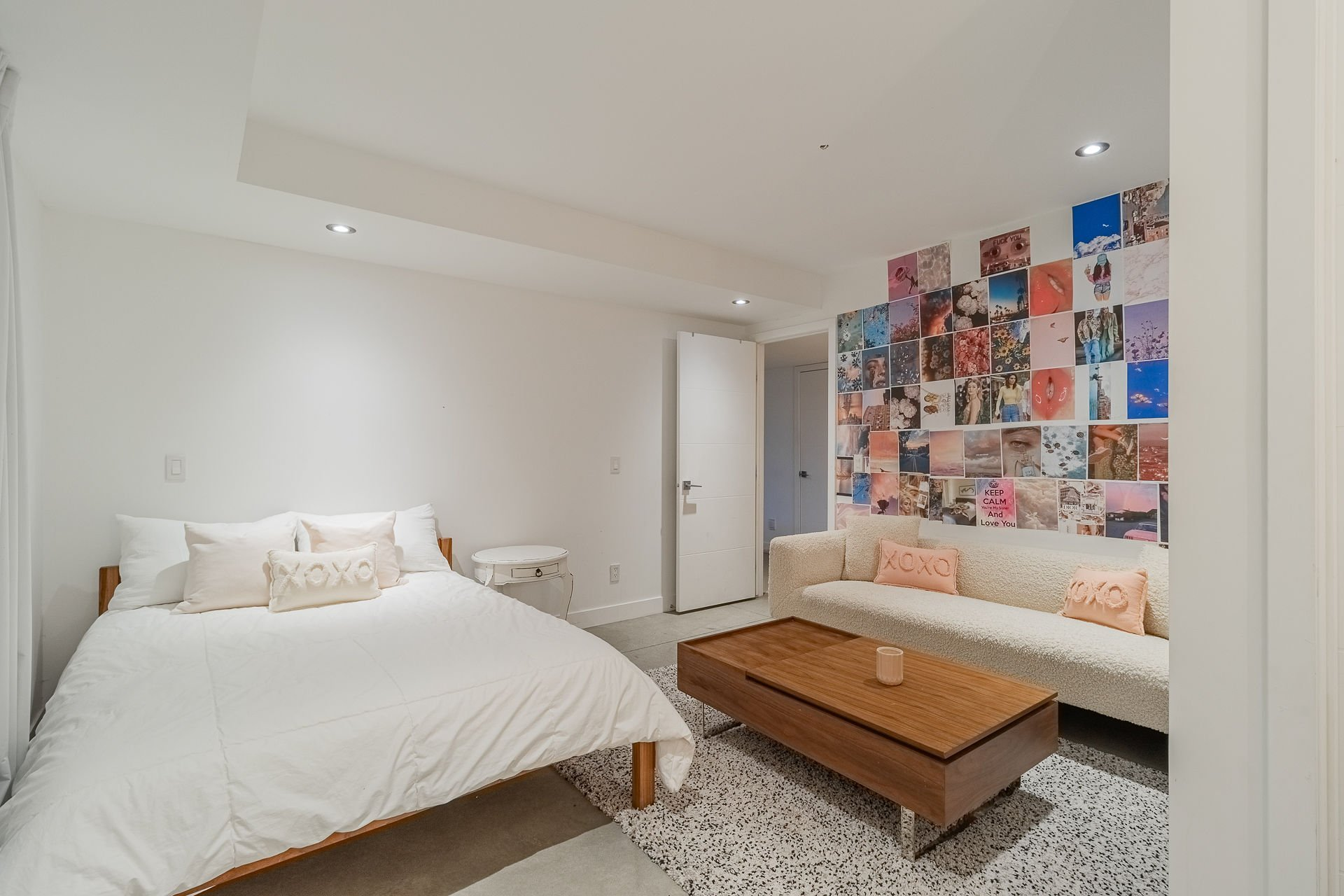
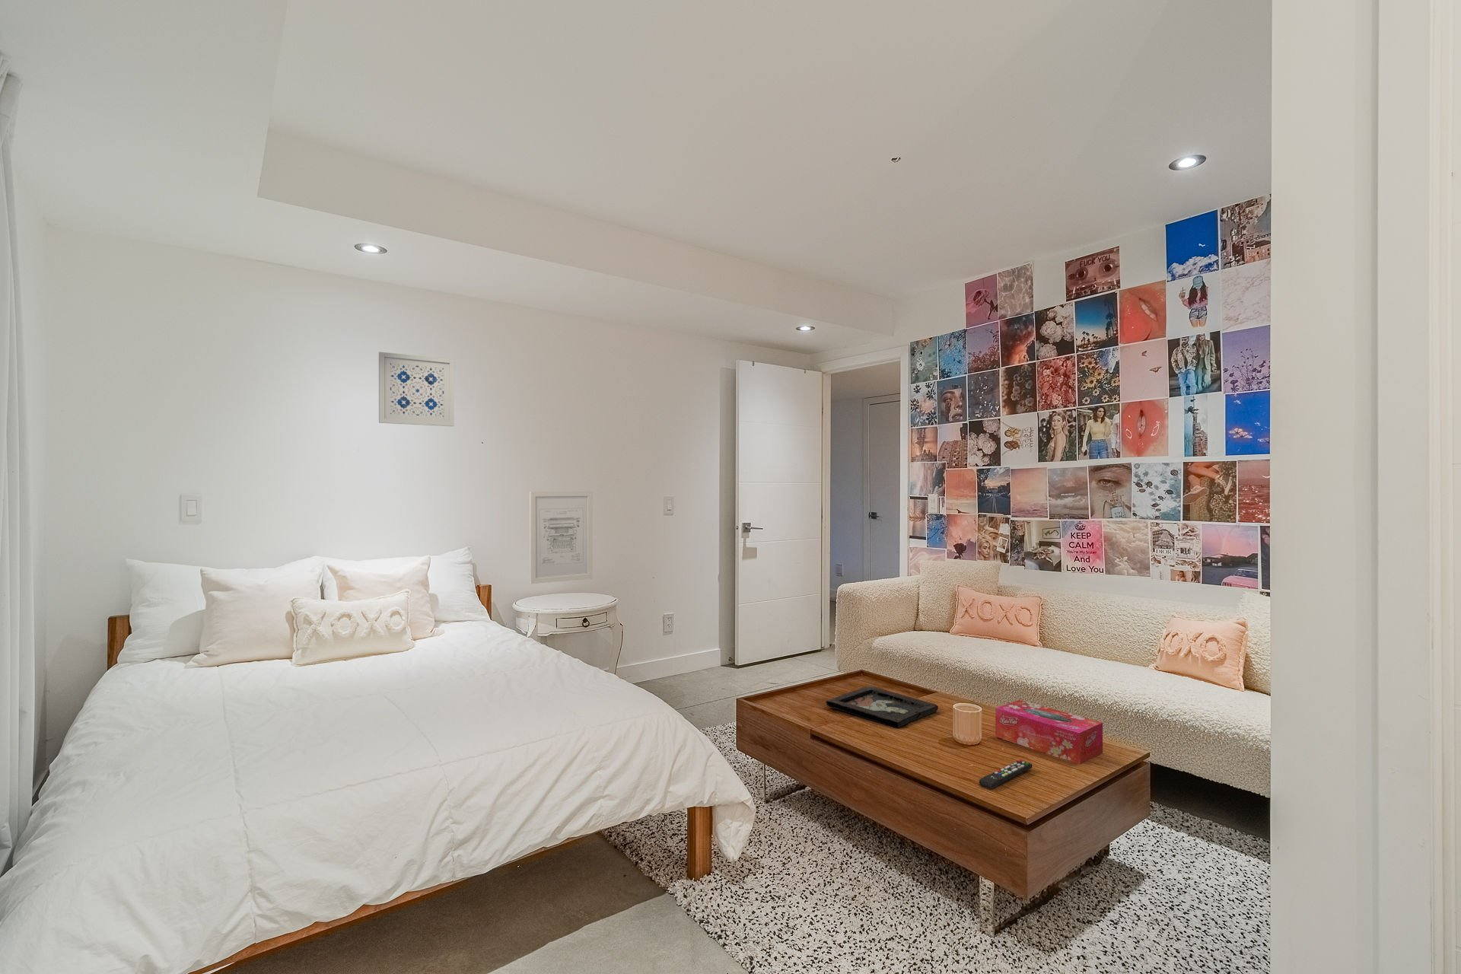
+ tissue box (1047, 729)
+ decorative tray (882, 705)
+ remote control (1006, 773)
+ wall art (417, 389)
+ wall art (562, 536)
